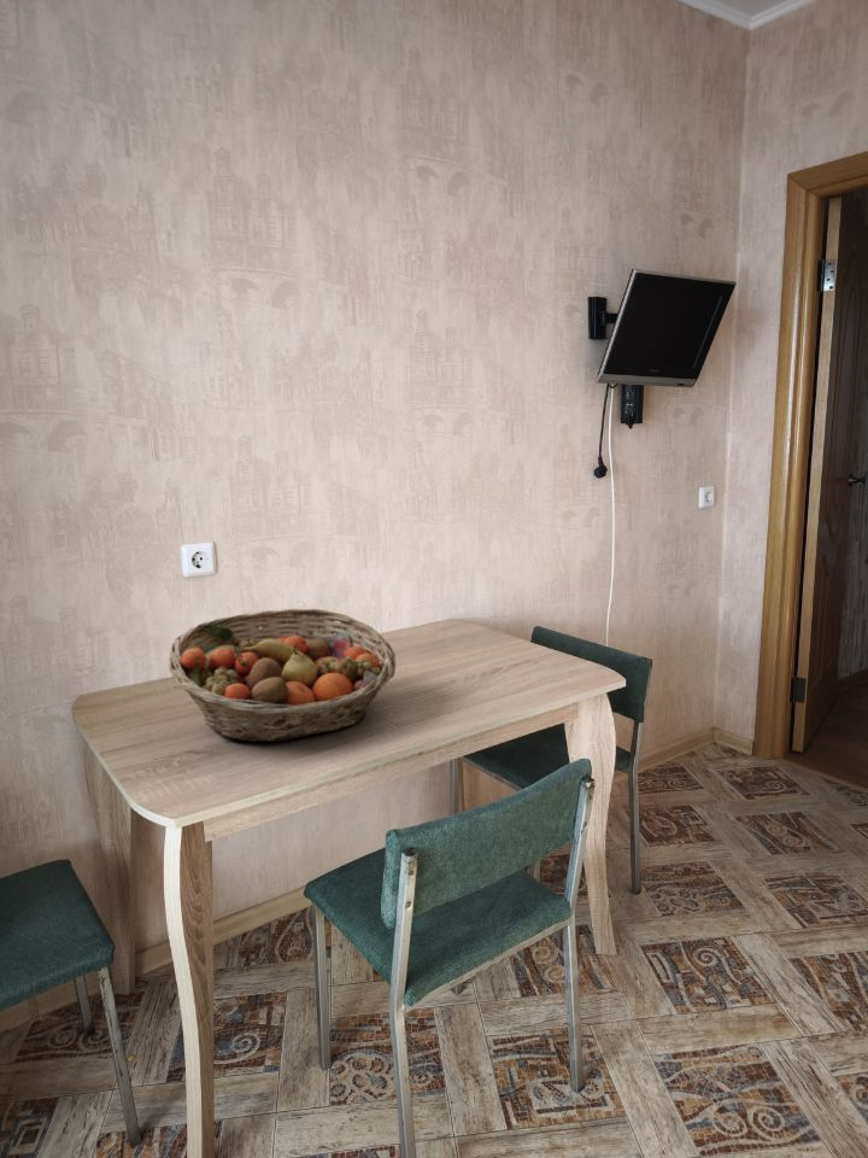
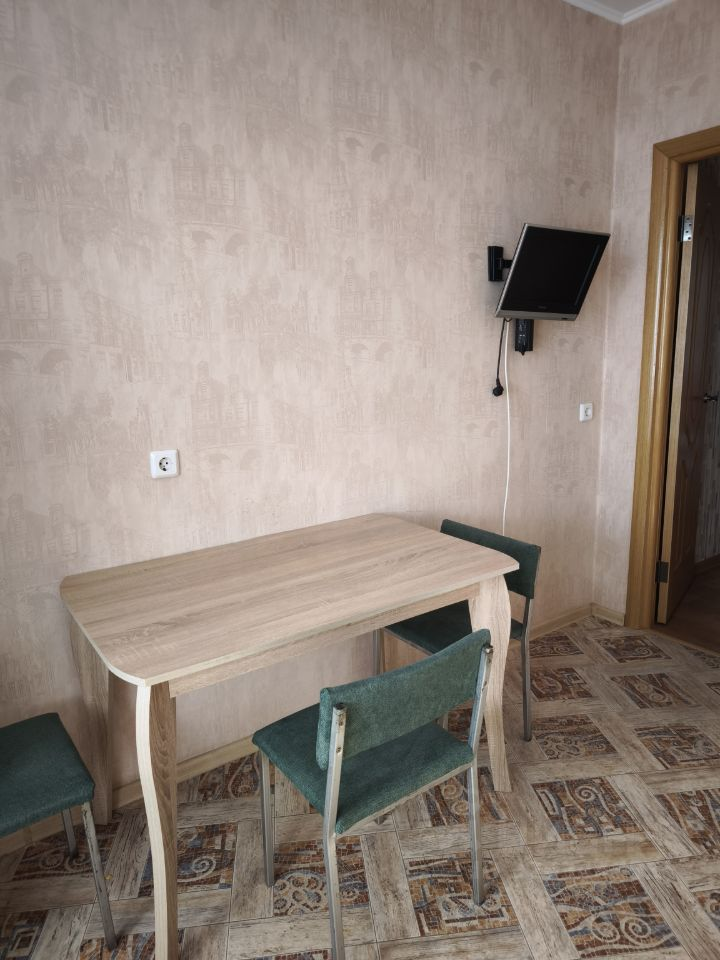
- fruit basket (285, 671)
